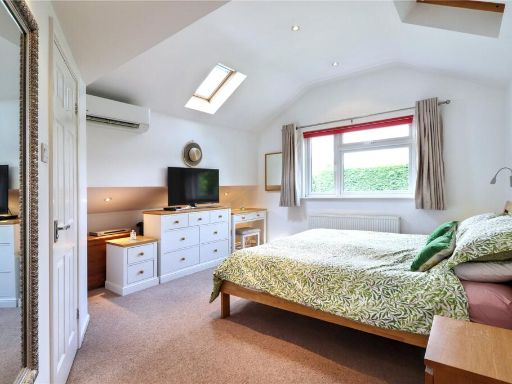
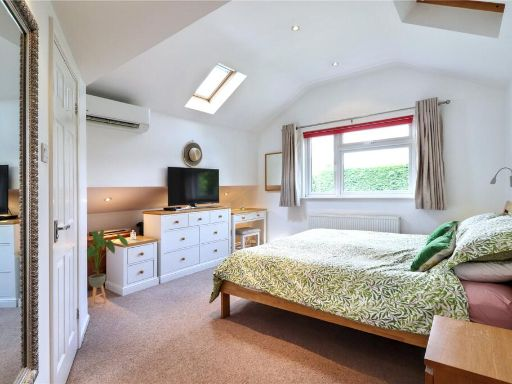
+ house plant (98, 265)
